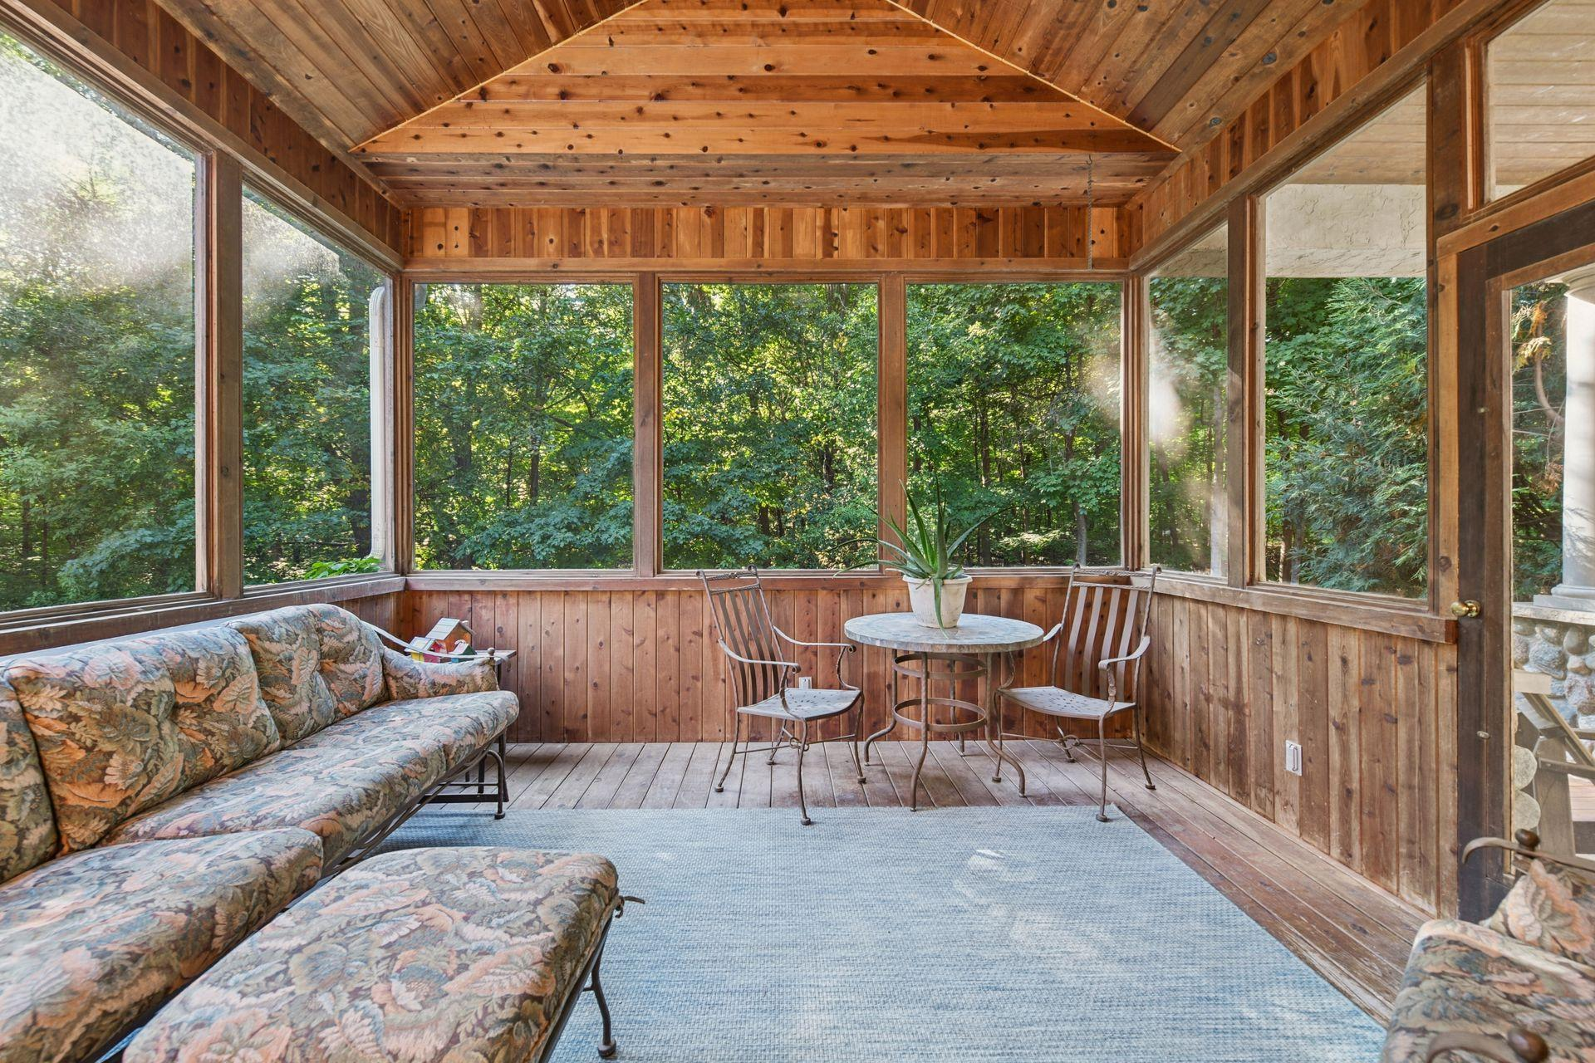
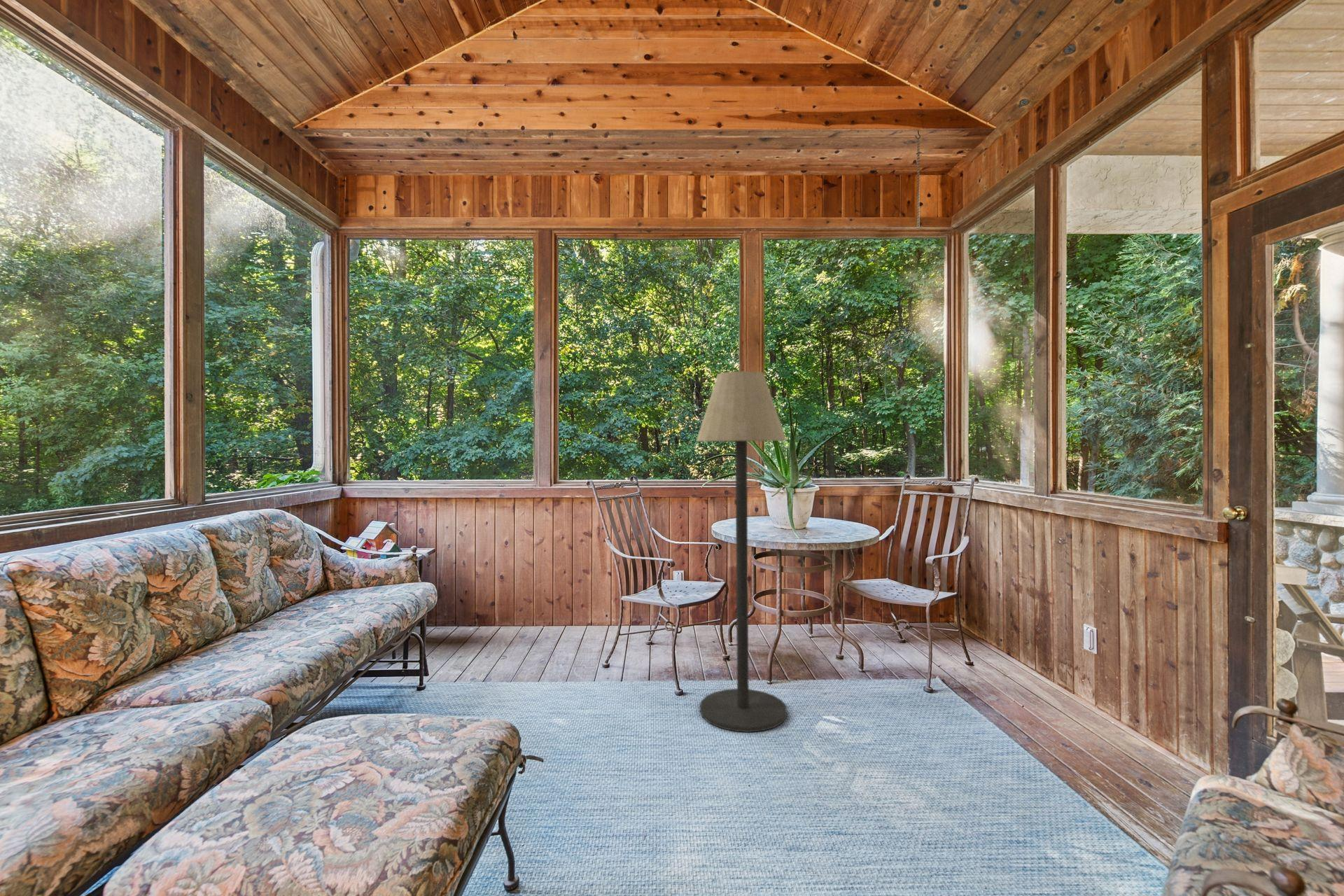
+ floor lamp (741, 542)
